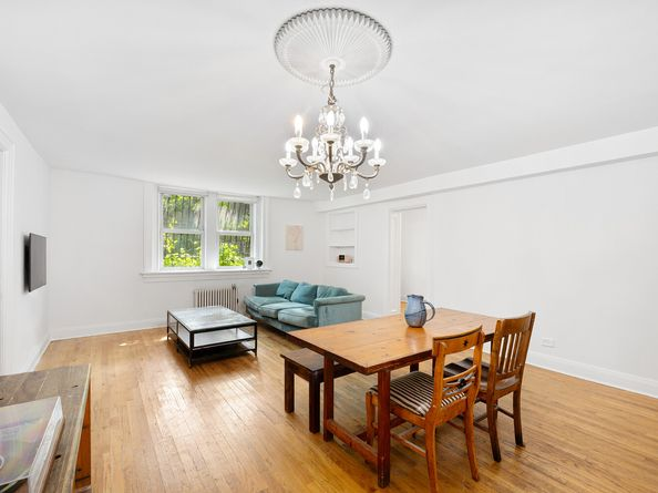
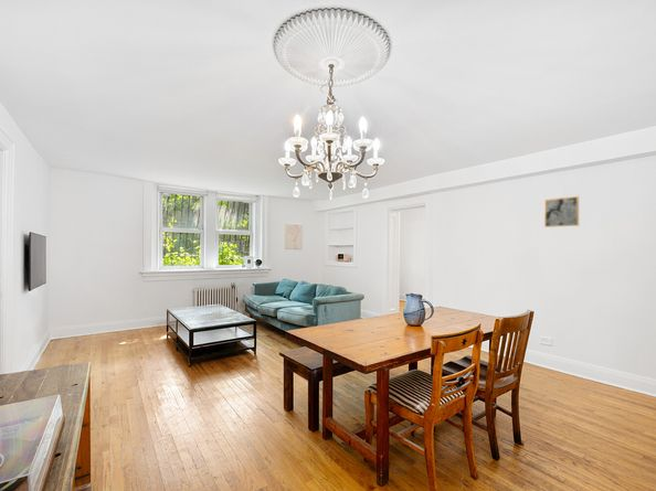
+ wall art (561, 212)
